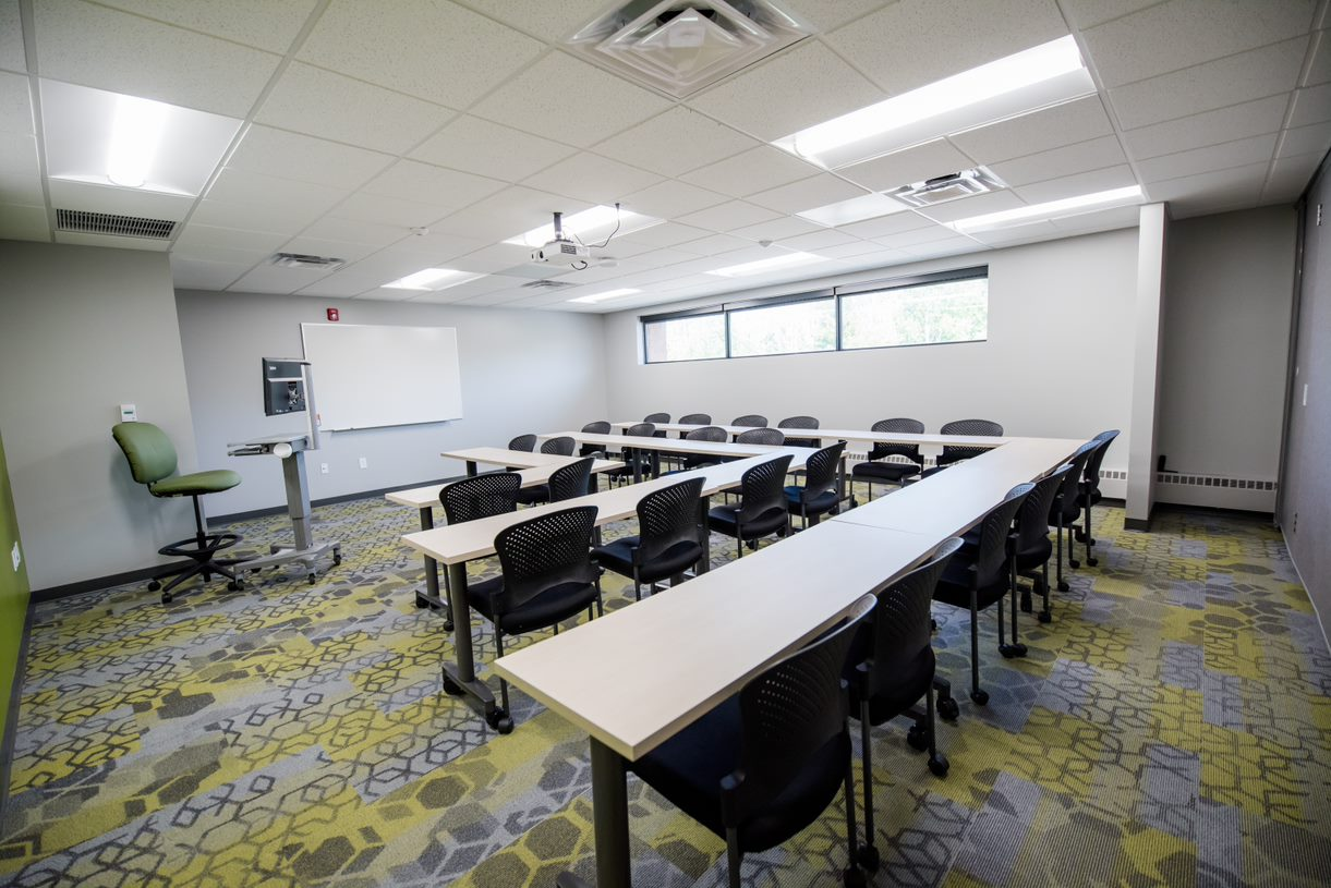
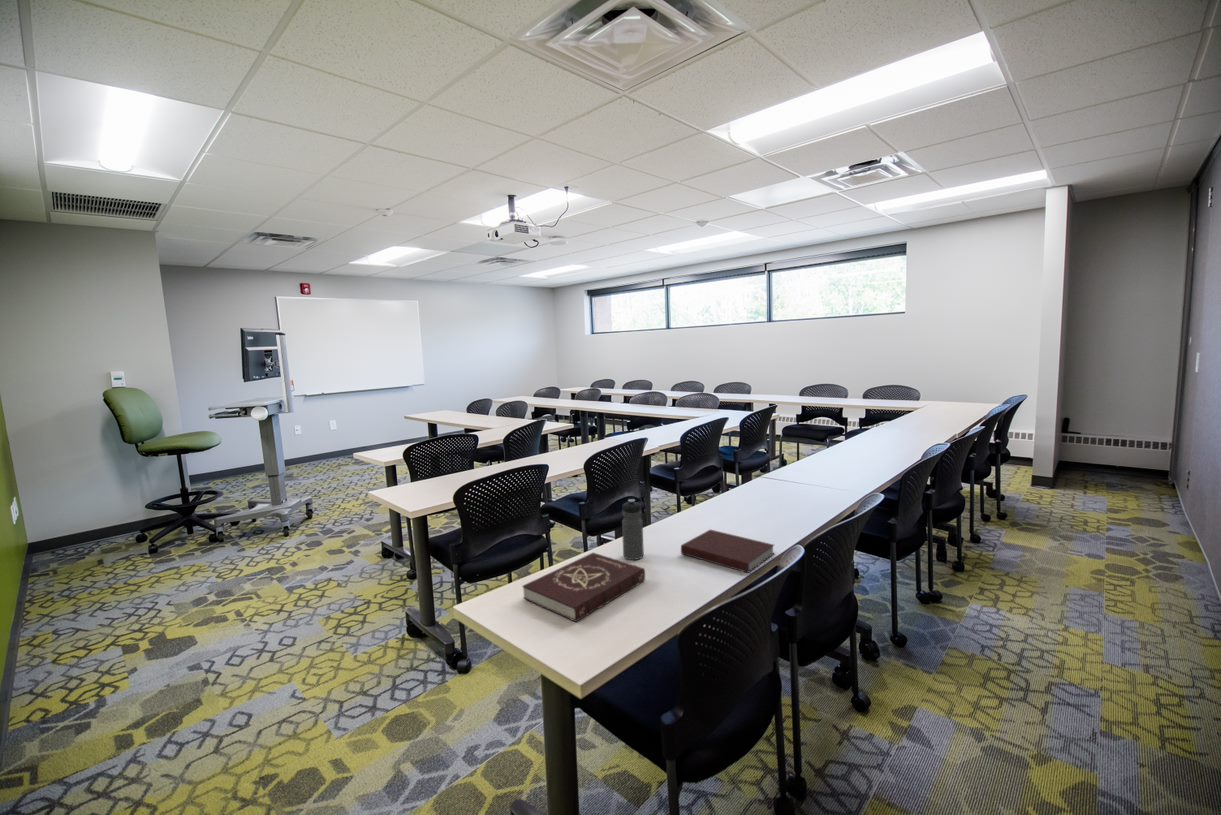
+ water bottle (632, 528)
+ book (586, 583)
+ notebook (727, 549)
